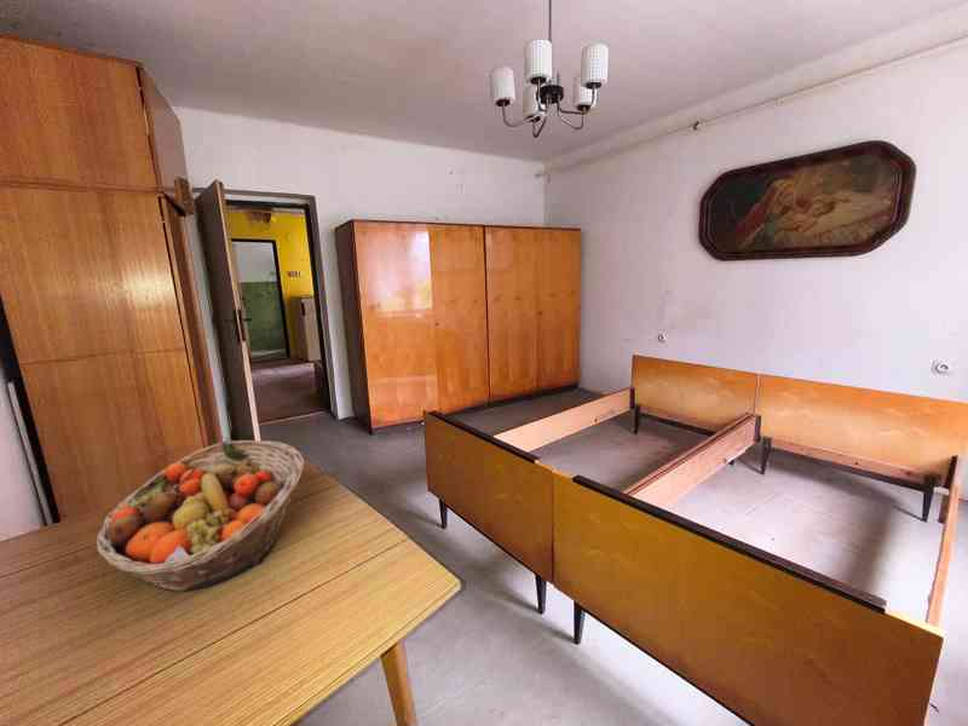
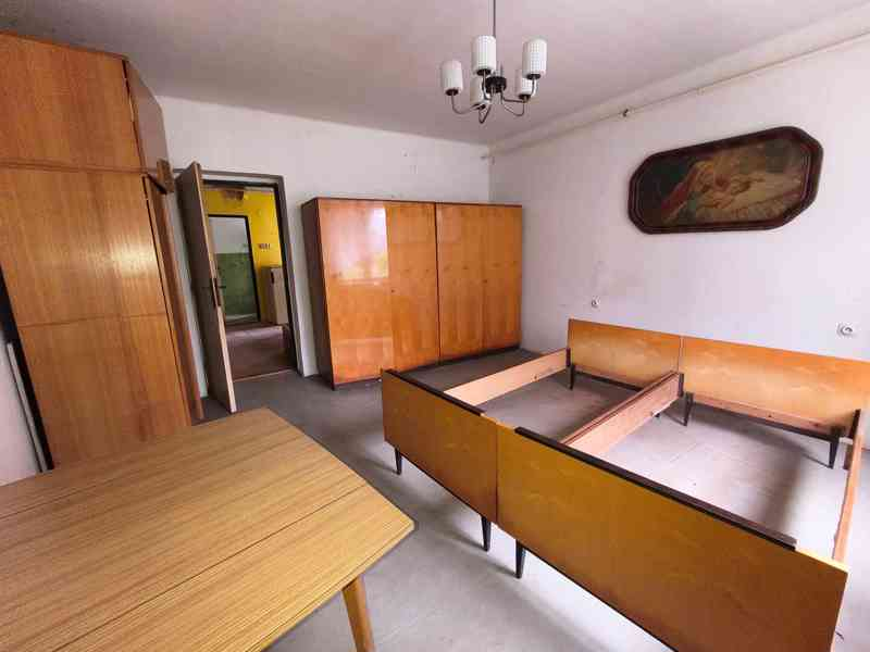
- fruit basket (211, 506)
